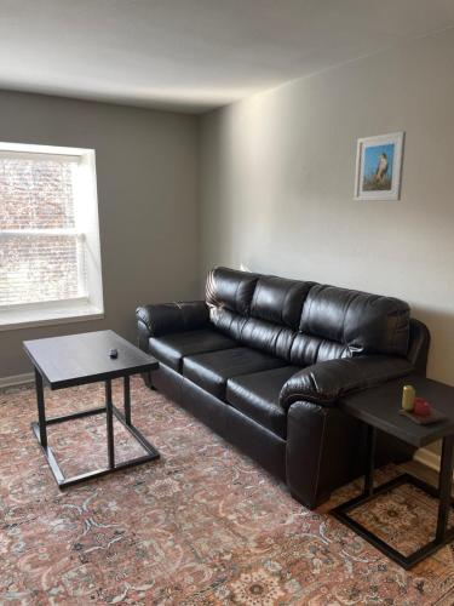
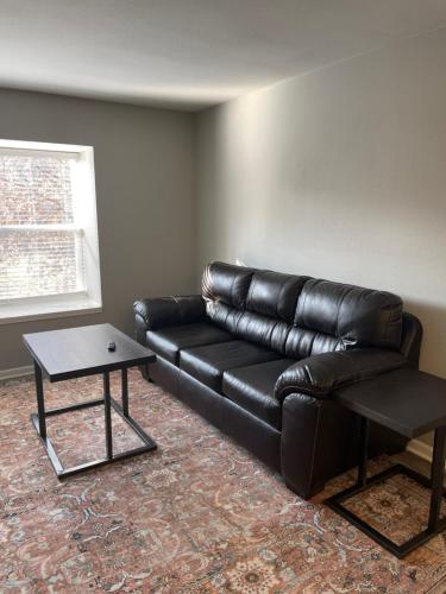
- candle (423, 402)
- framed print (378, 168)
